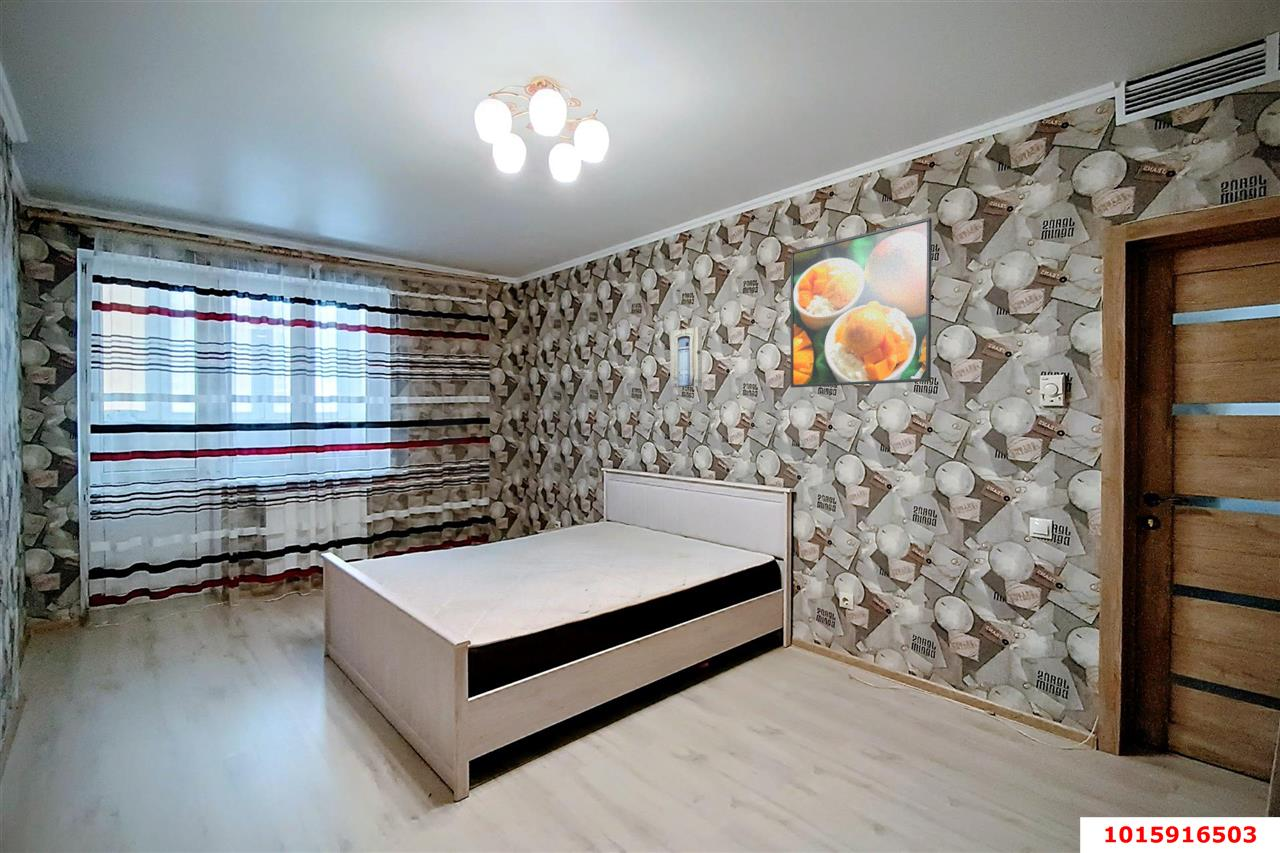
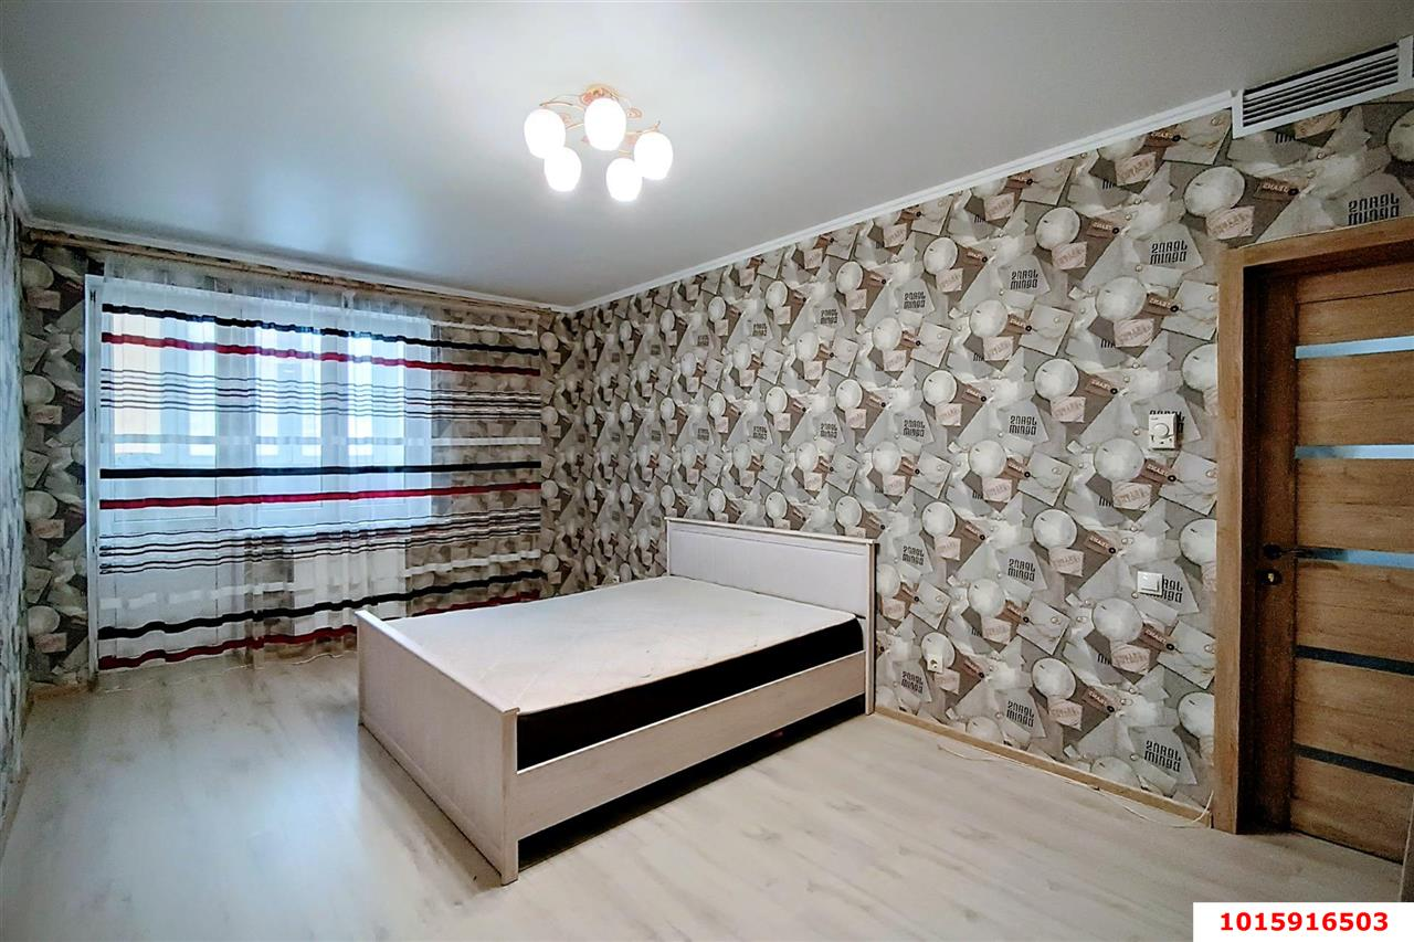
- wall art (685, 358)
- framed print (854, 310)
